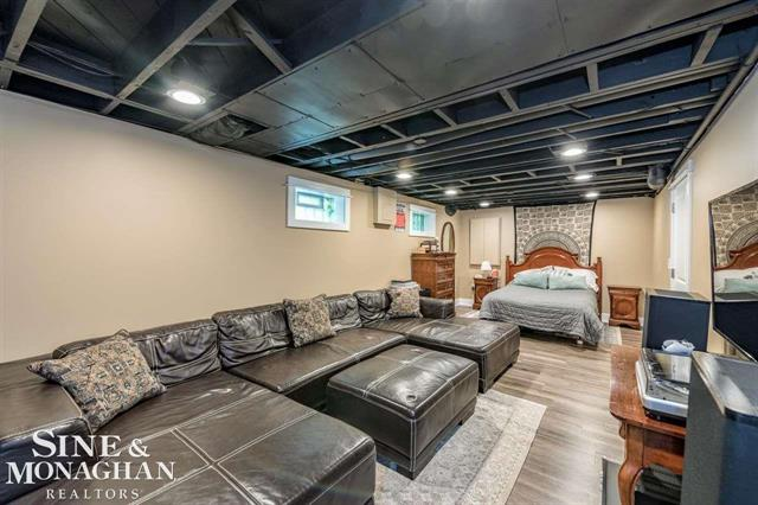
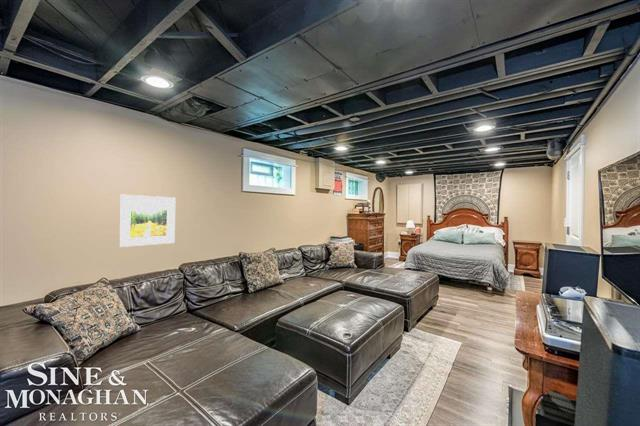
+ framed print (149, 220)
